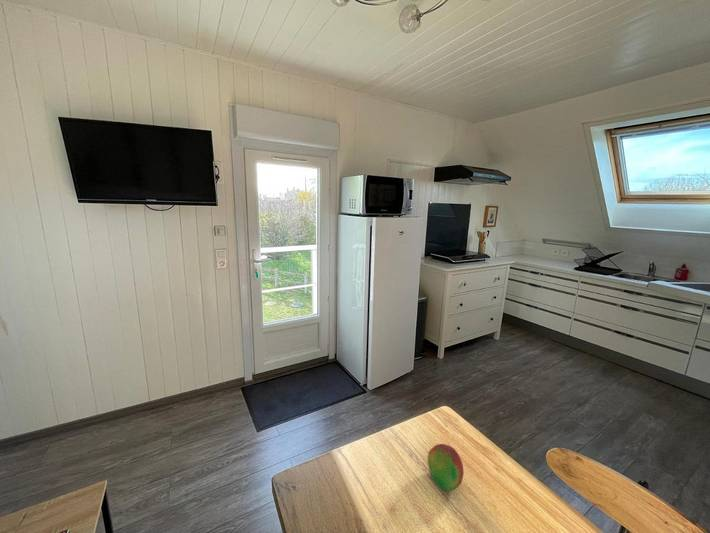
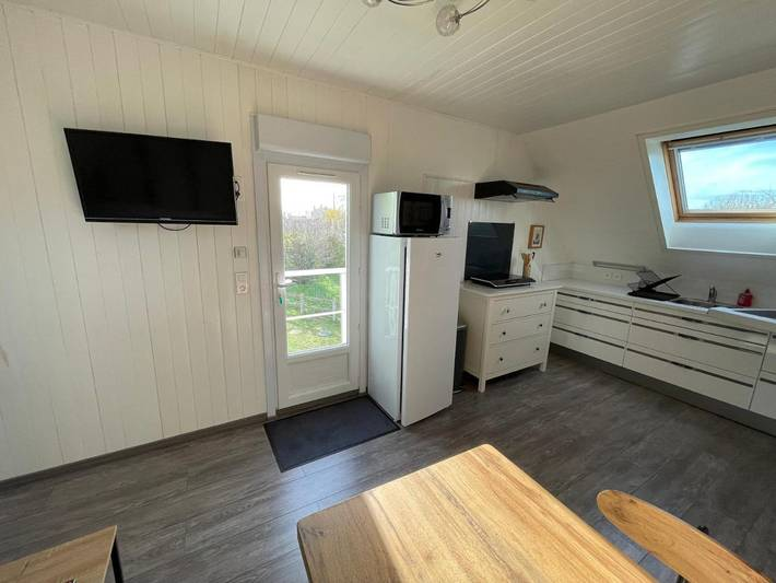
- fruit (445, 466)
